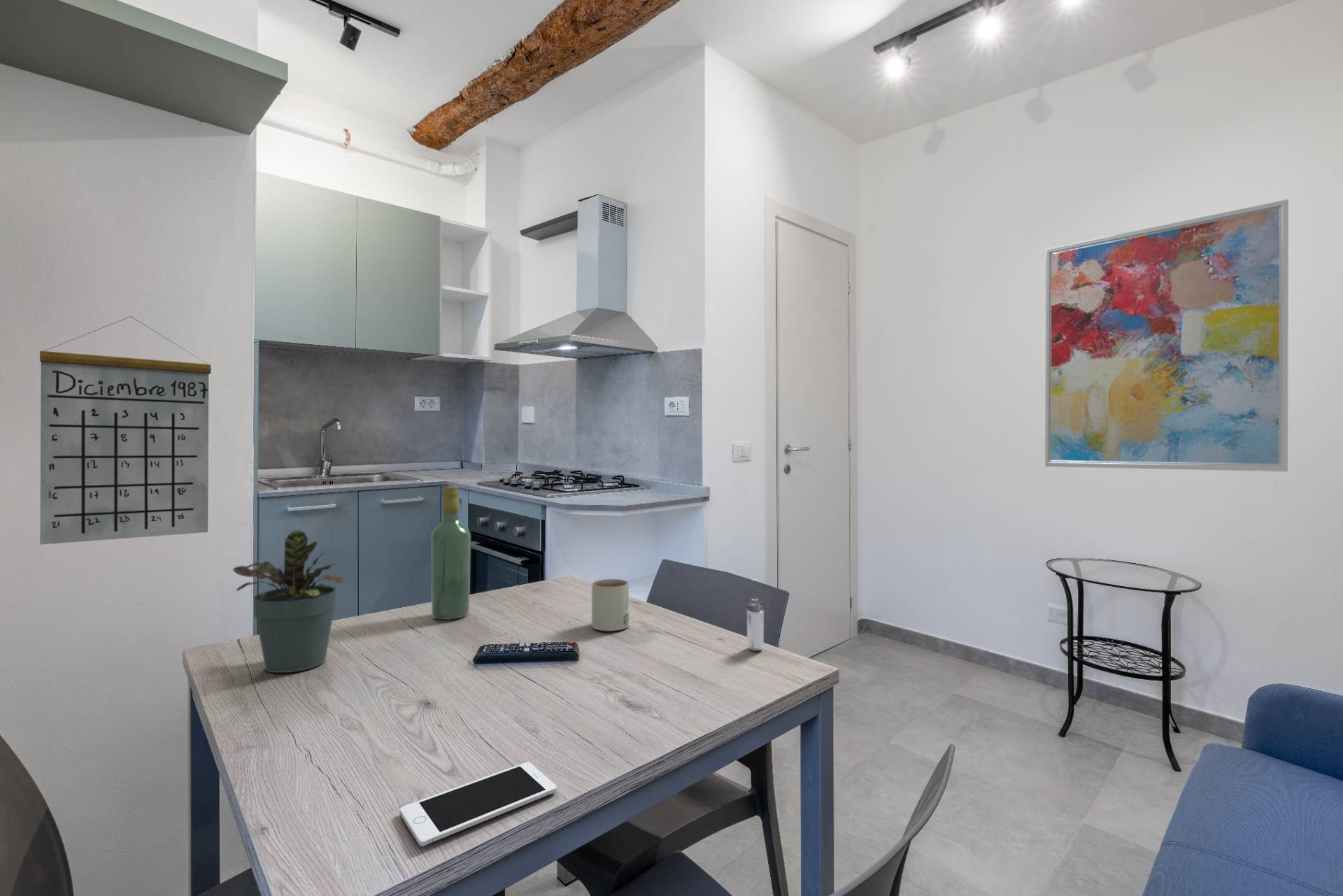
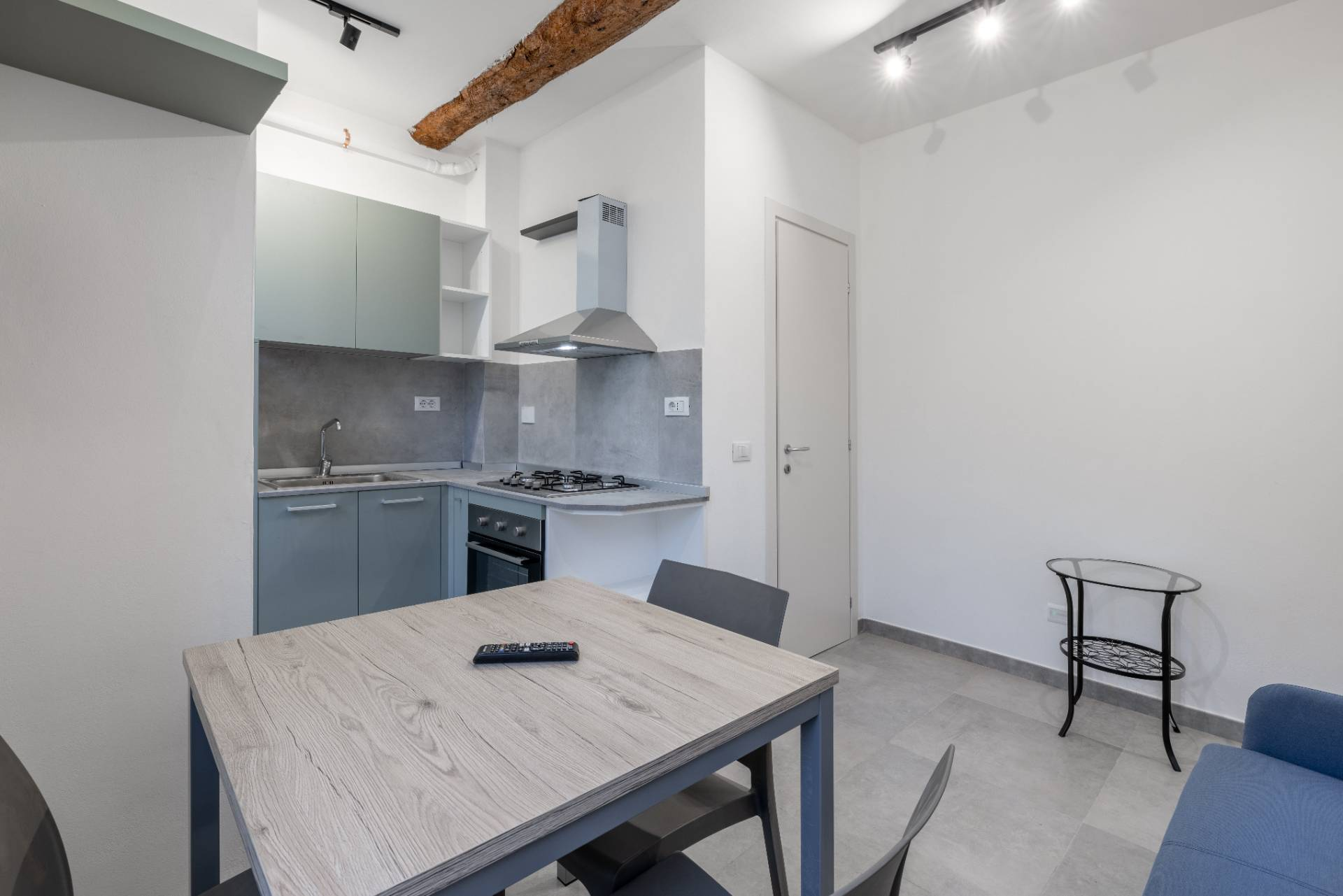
- shaker (755, 624)
- wall art (1153, 348)
- cell phone (481, 799)
- wine bottle (450, 550)
- calendar (131, 426)
- mug (613, 602)
- potted plant (285, 599)
